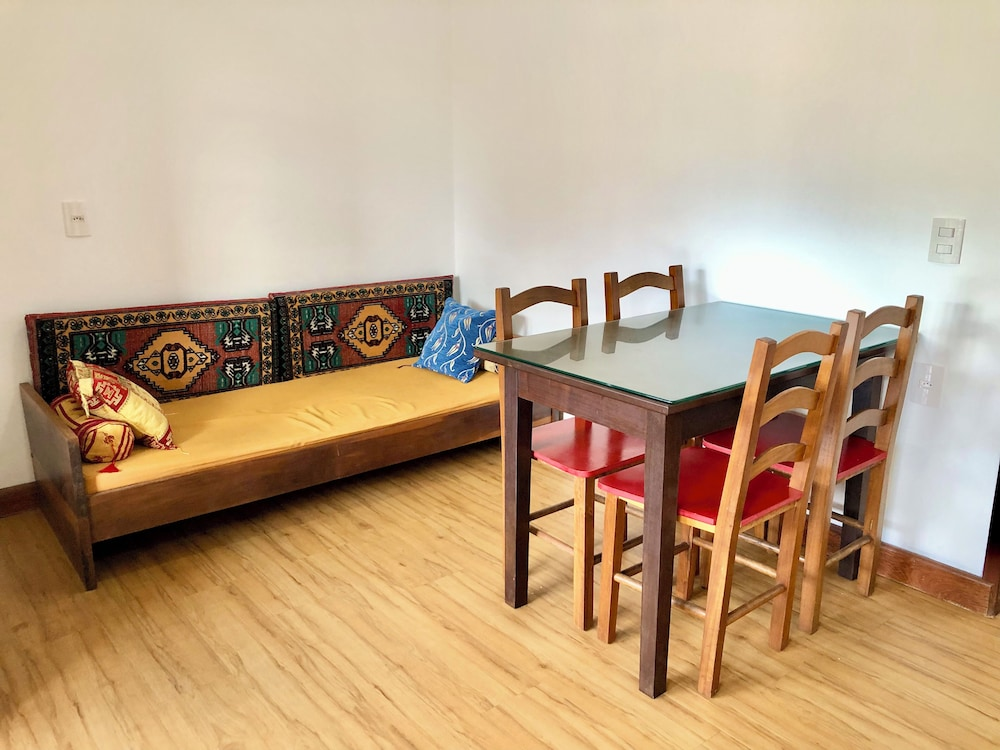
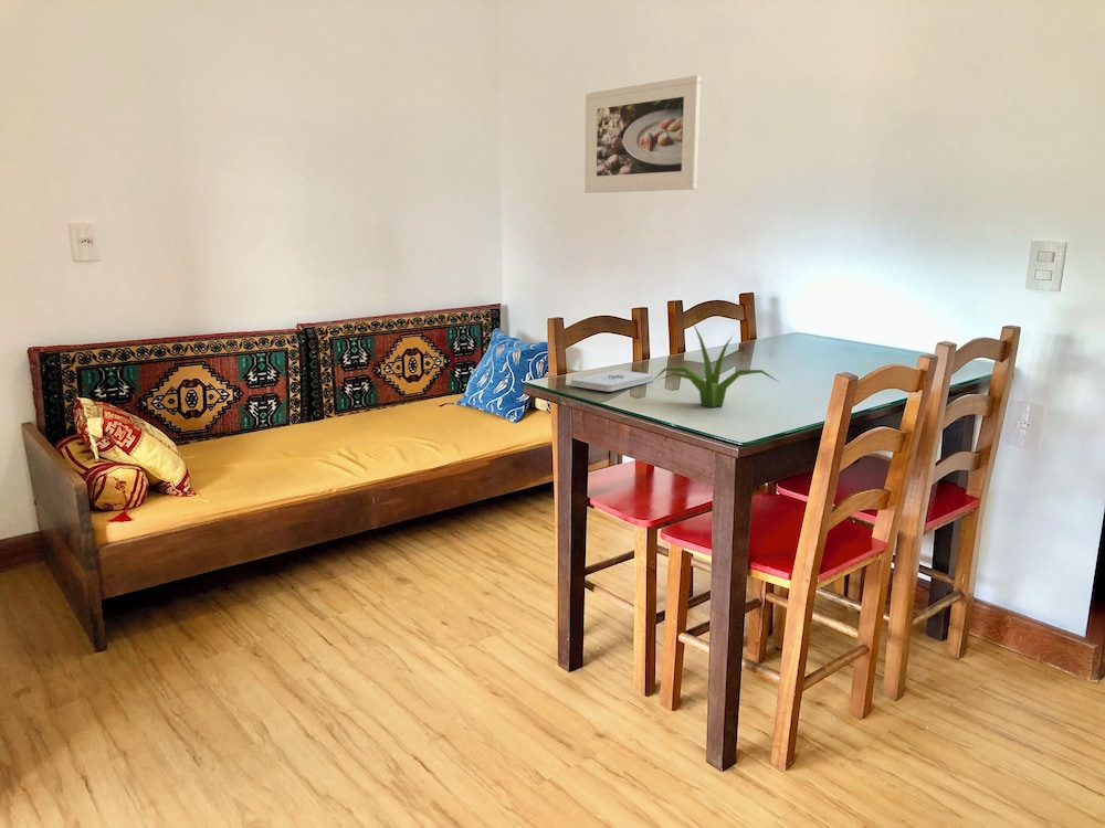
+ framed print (638, 138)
+ plant (705, 364)
+ notepad (613, 380)
